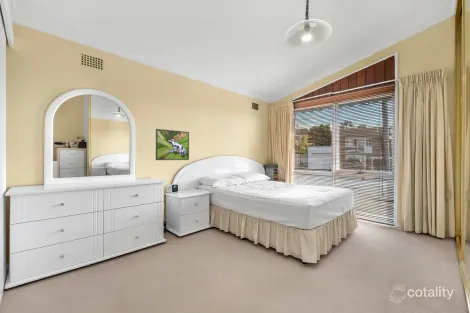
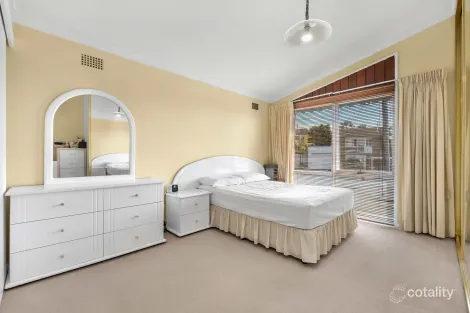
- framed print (173, 145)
